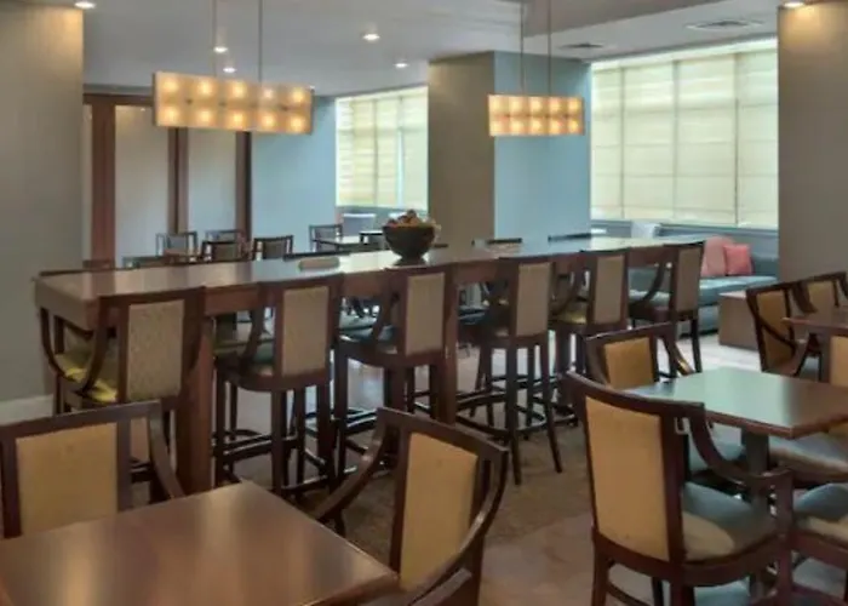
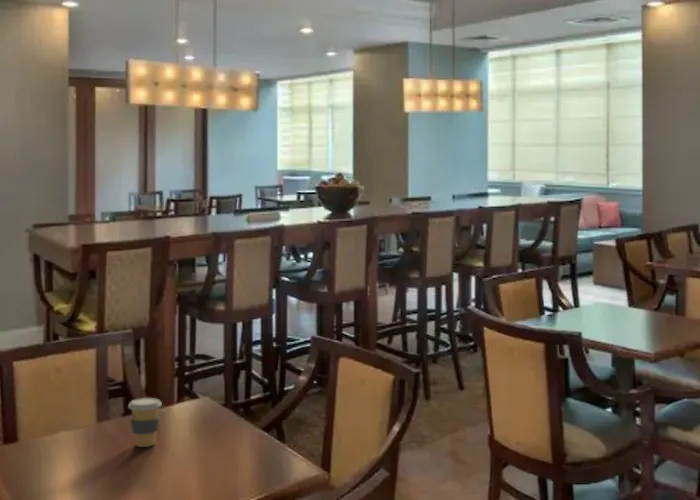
+ coffee cup (145, 422)
